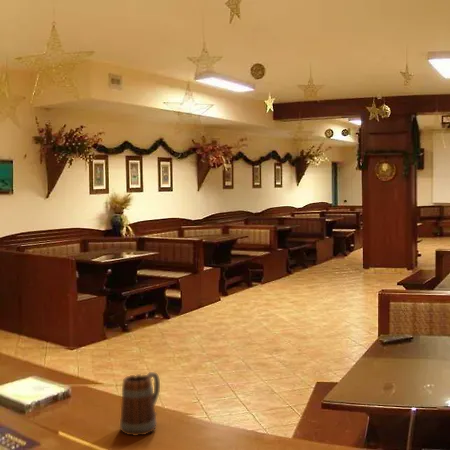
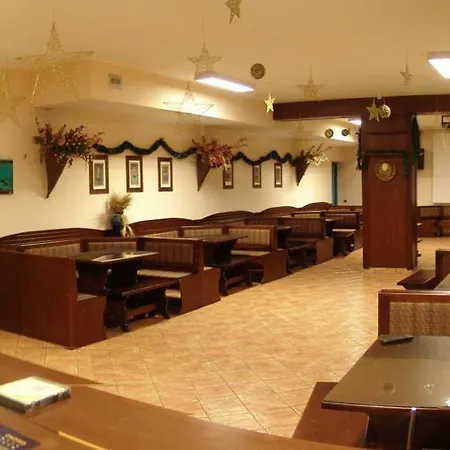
- beer mug (142, 401)
